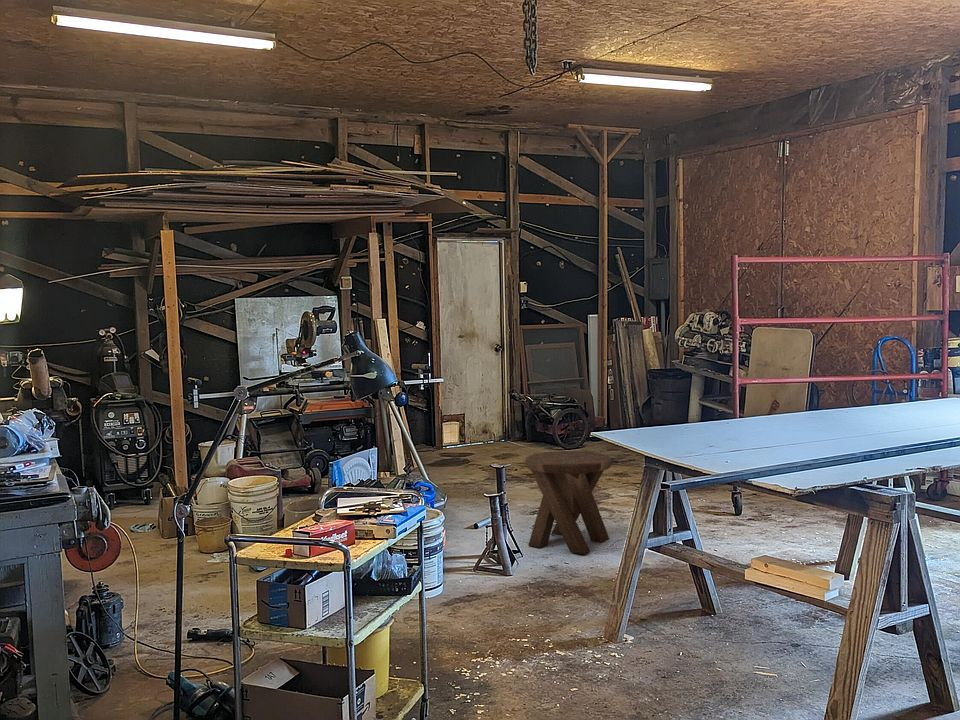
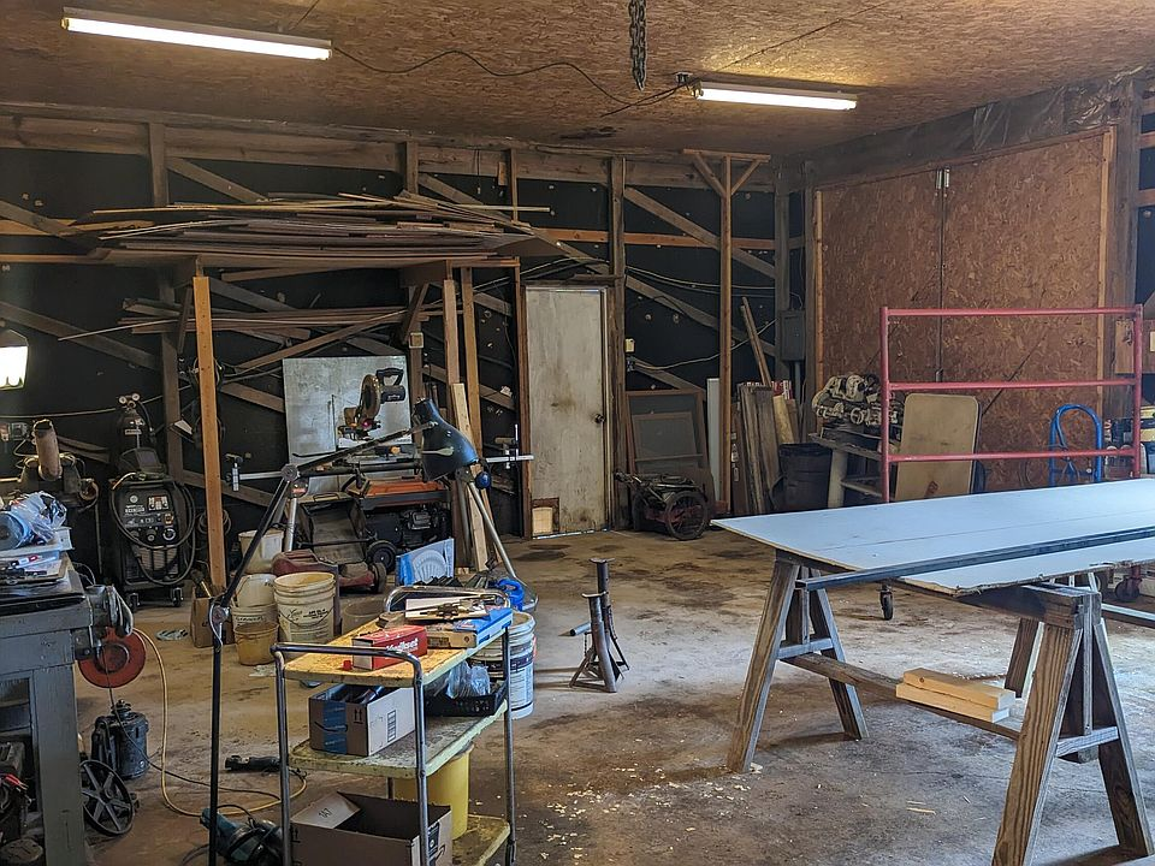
- music stool (568, 500)
